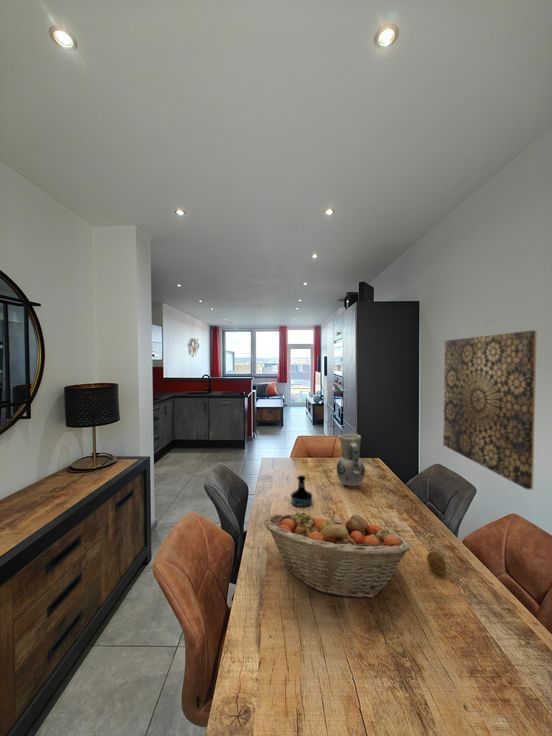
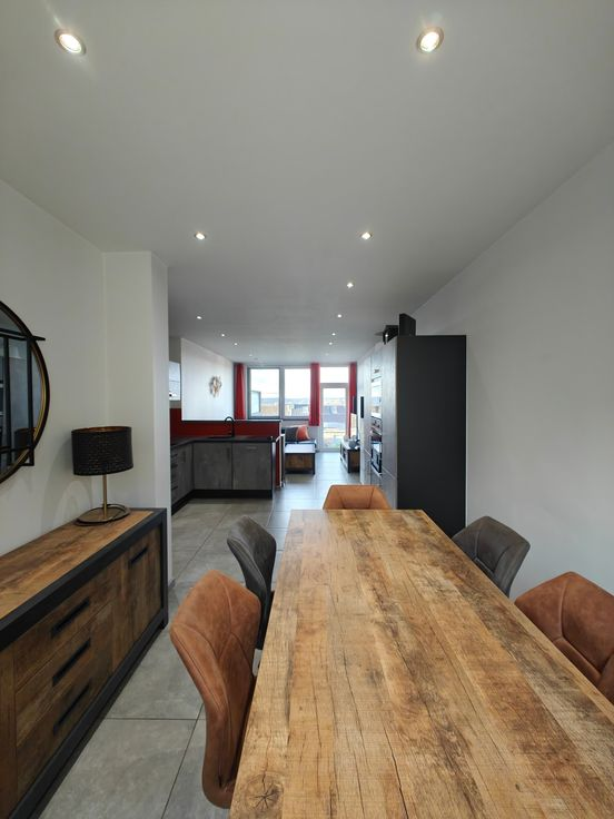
- wall art (480, 400)
- fruit basket (332, 541)
- tequila bottle (301, 489)
- vase (350, 460)
- fruit (436, 562)
